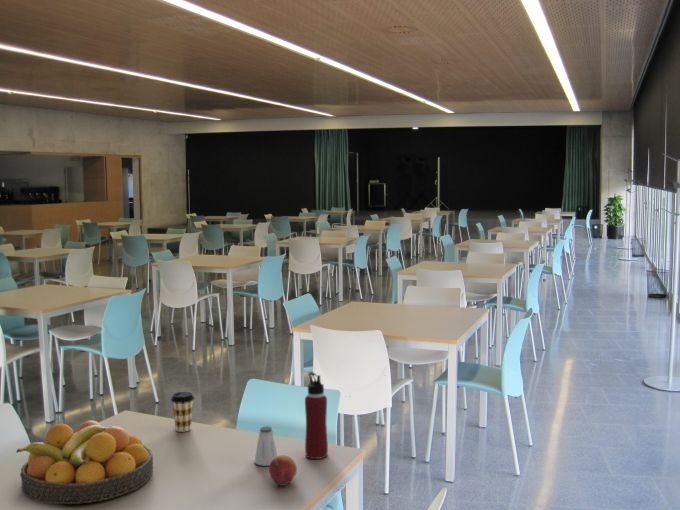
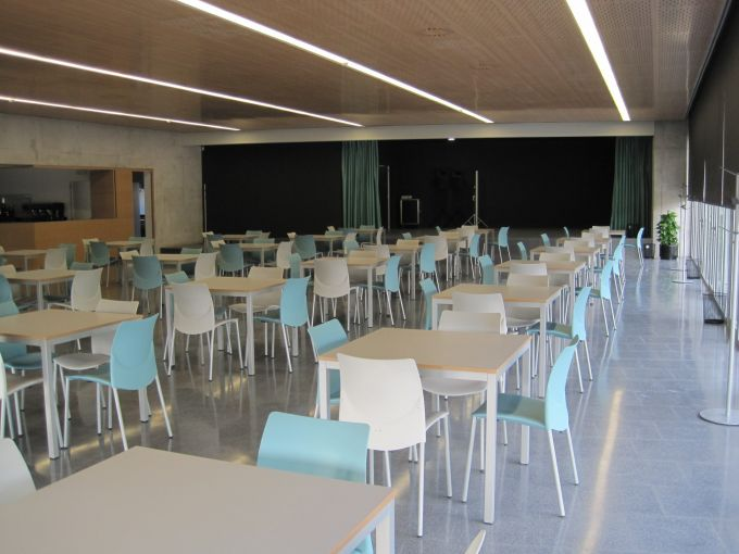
- saltshaker (266, 444)
- water bottle (316, 414)
- fruit (283, 469)
- fruit bowl (88, 452)
- coffee cup (183, 411)
